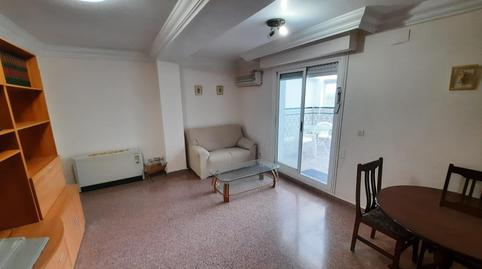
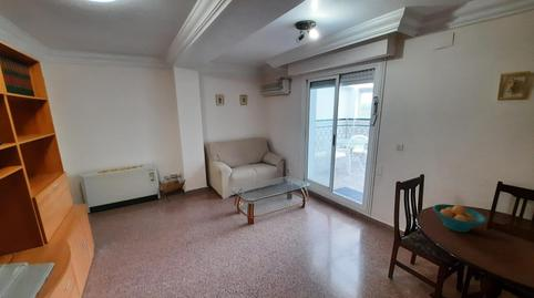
+ fruit bowl (458, 216)
